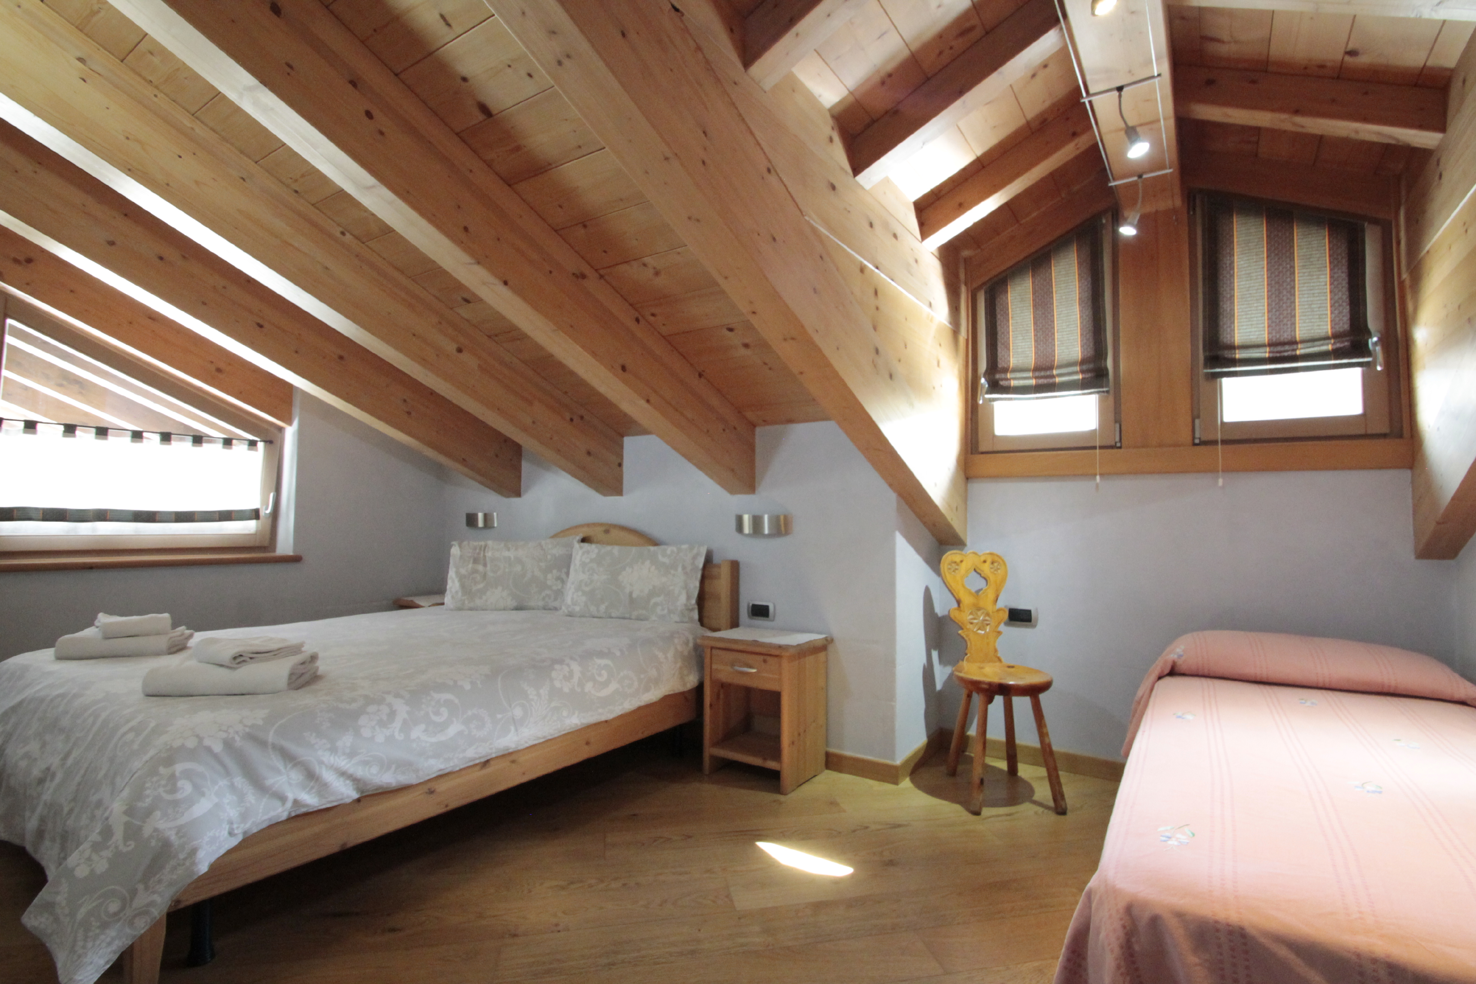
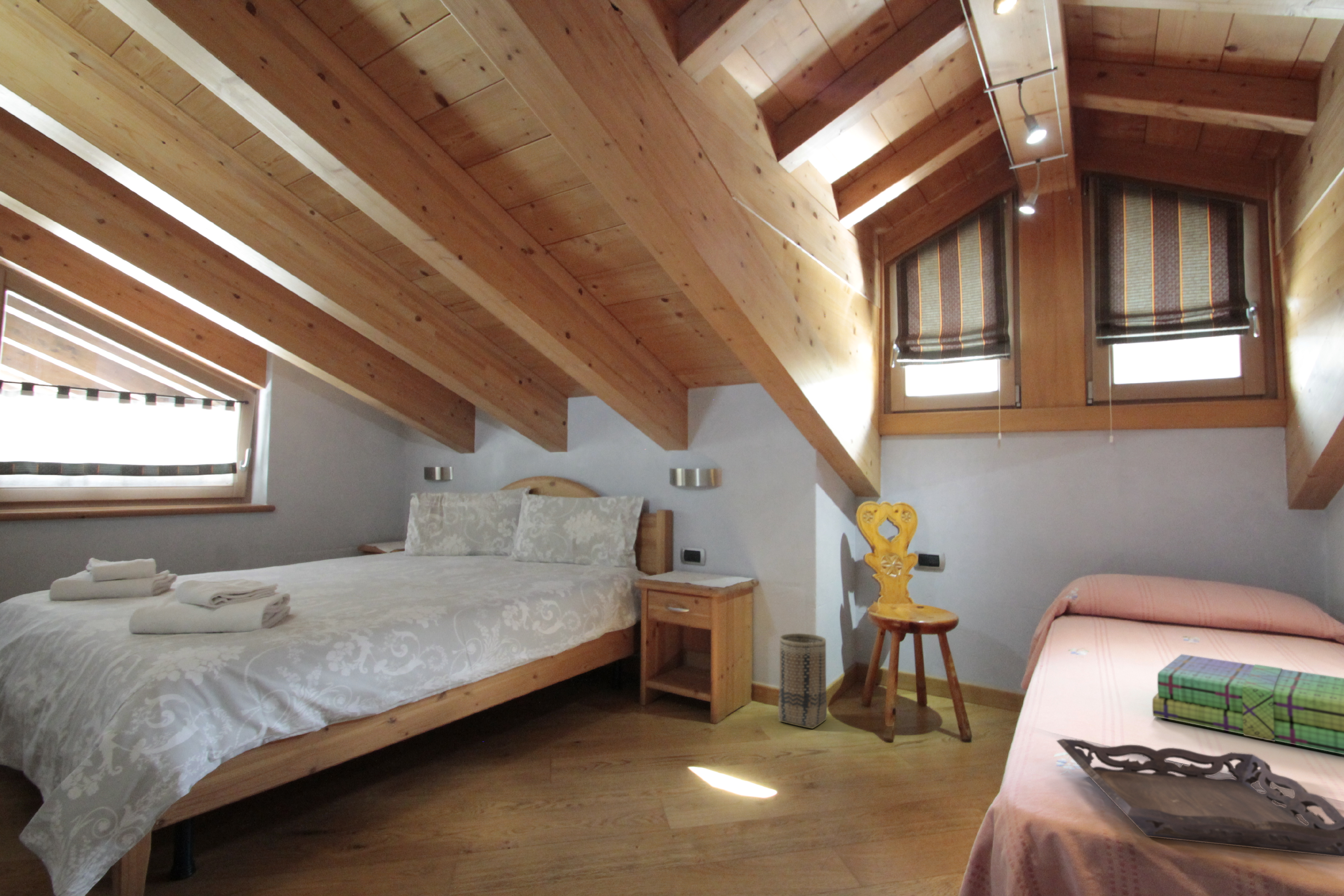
+ basket (803, 679)
+ stack of books (1265, 700)
+ tray (1198, 794)
